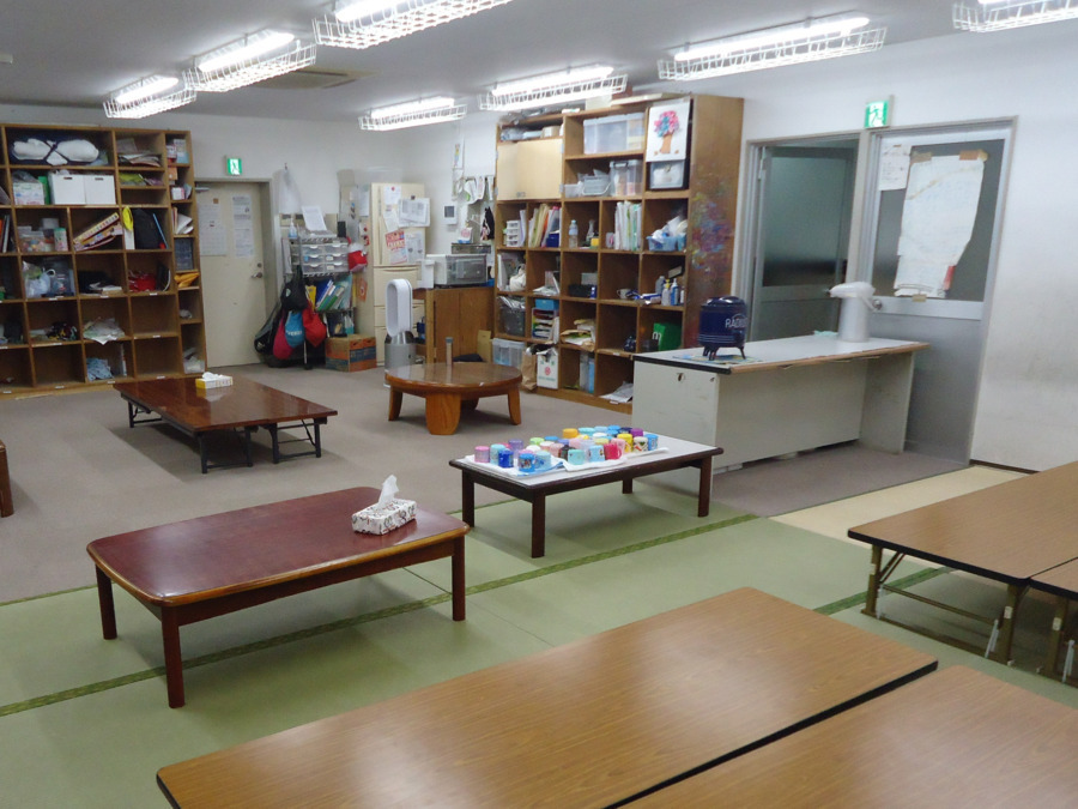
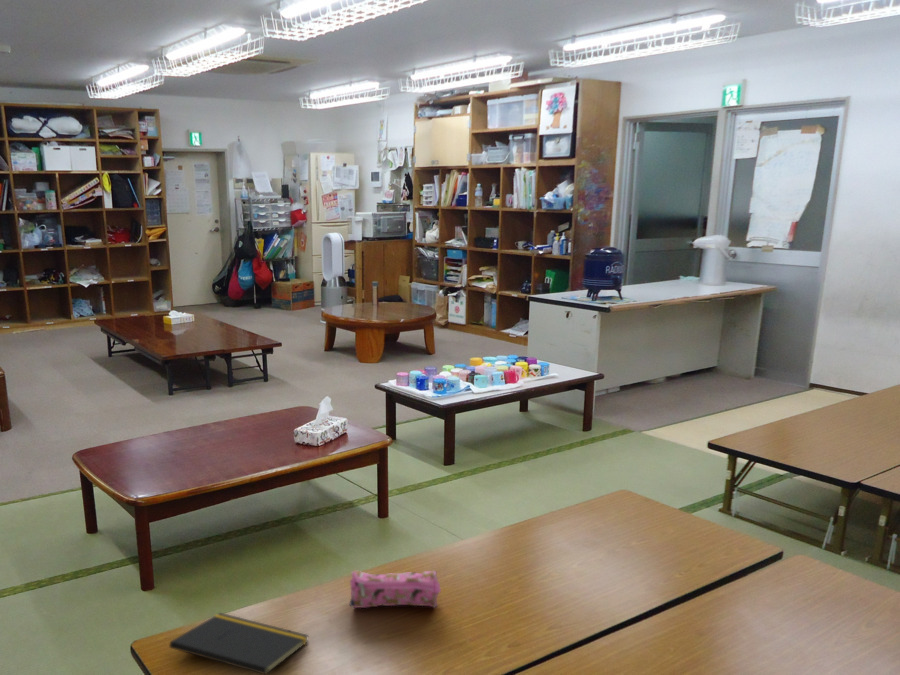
+ pencil case (395, 588)
+ notepad (241, 641)
